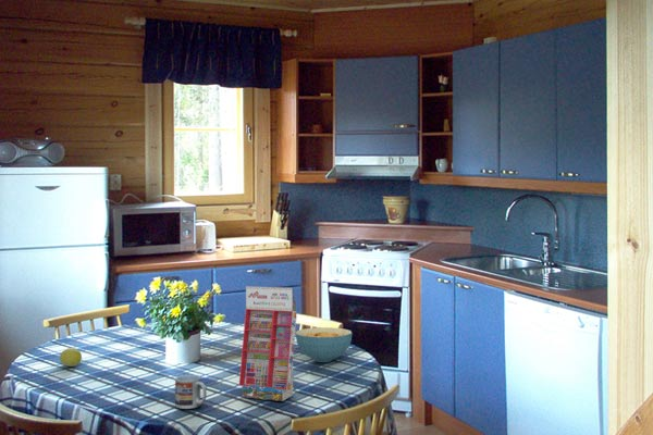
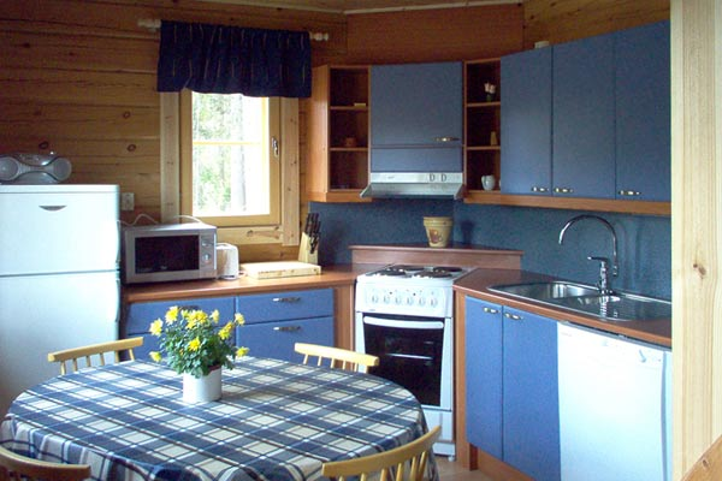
- fruit (70, 357)
- cup (192, 391)
- gift box (268, 341)
- cereal bowl (323, 346)
